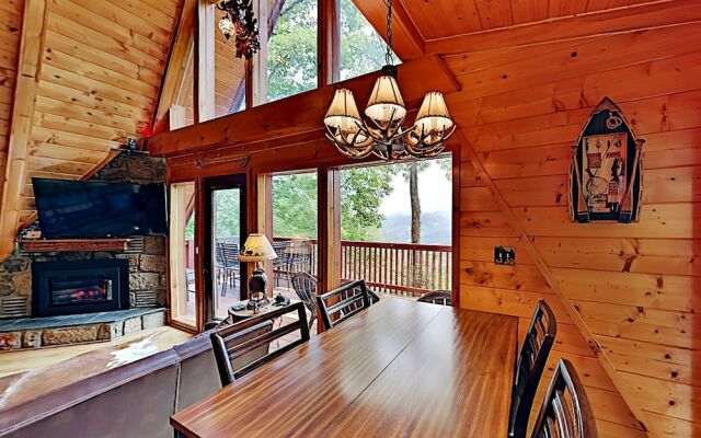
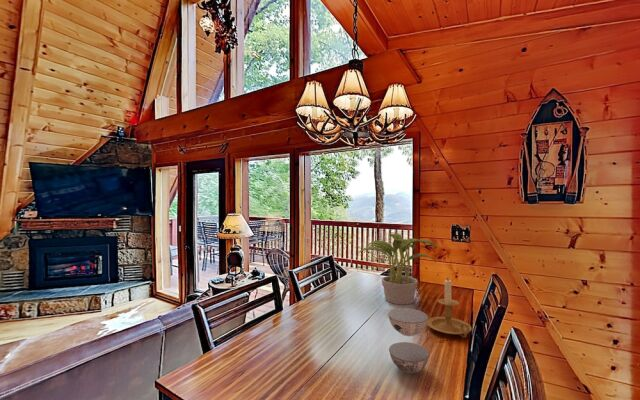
+ bowl (408, 342)
+ potted plant (398, 267)
+ candle holder (448, 304)
